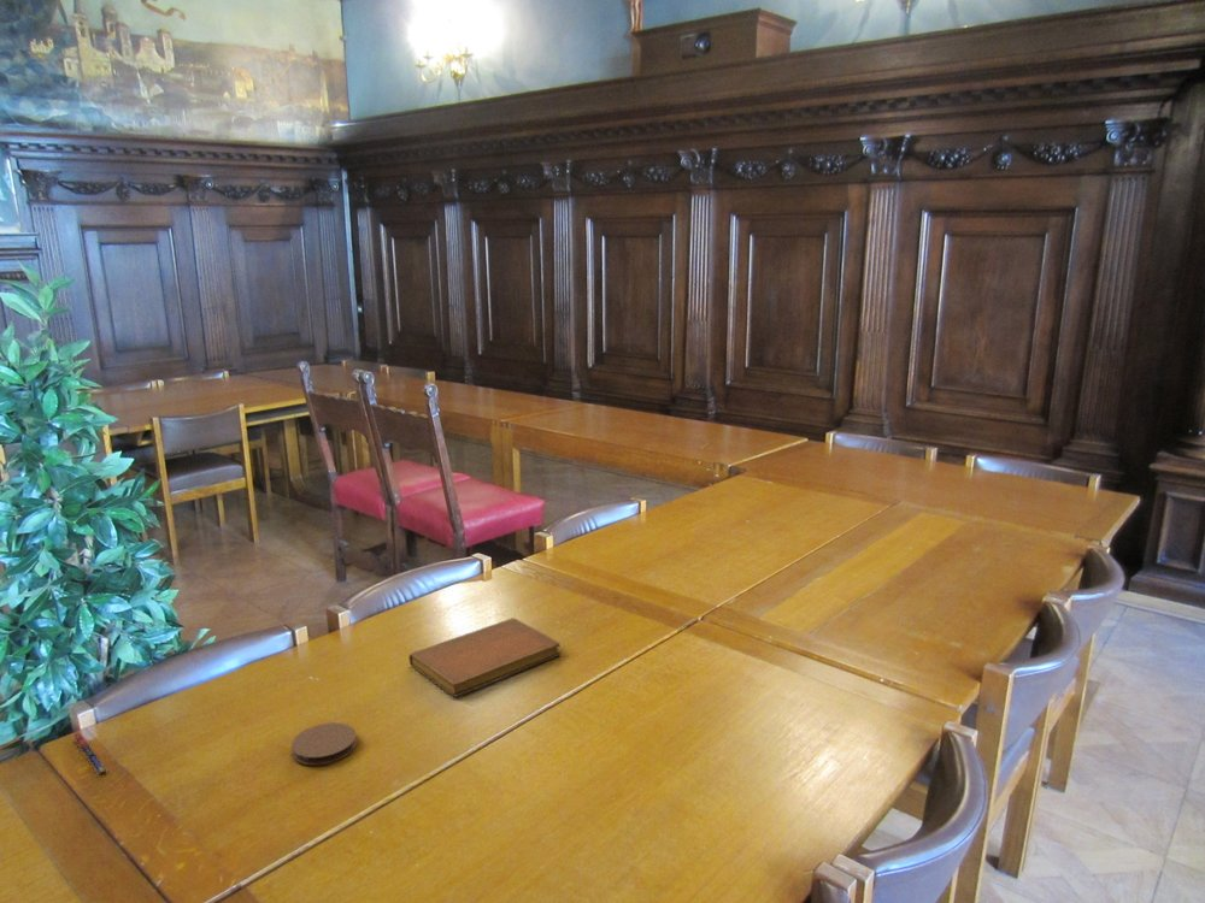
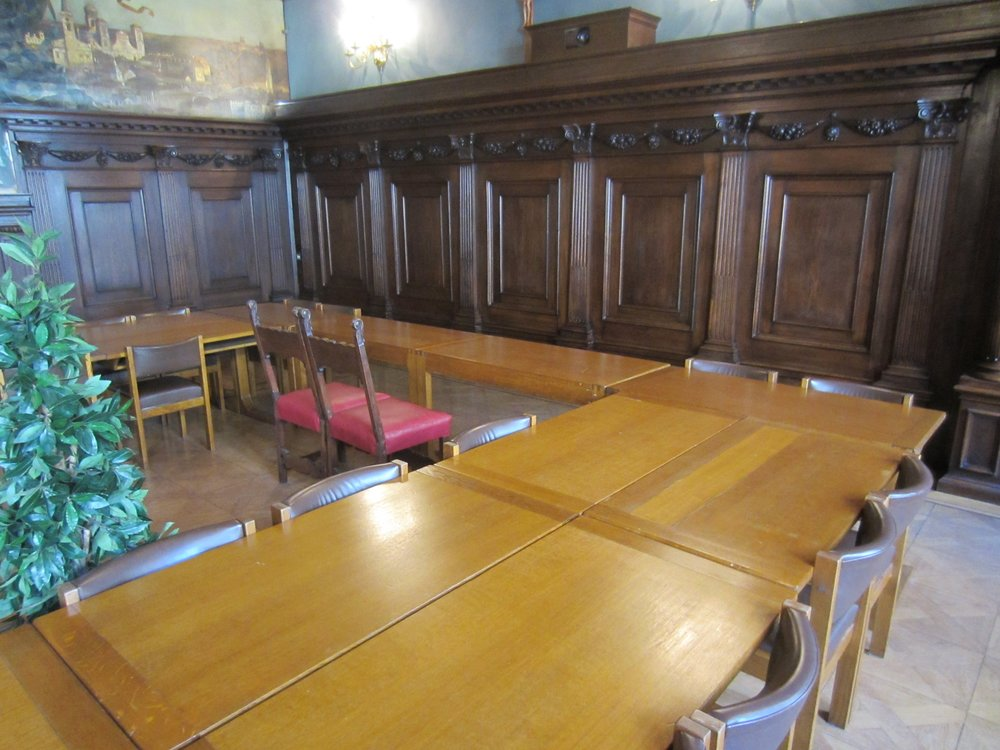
- pen (88, 751)
- coaster (324, 743)
- notebook (486, 653)
